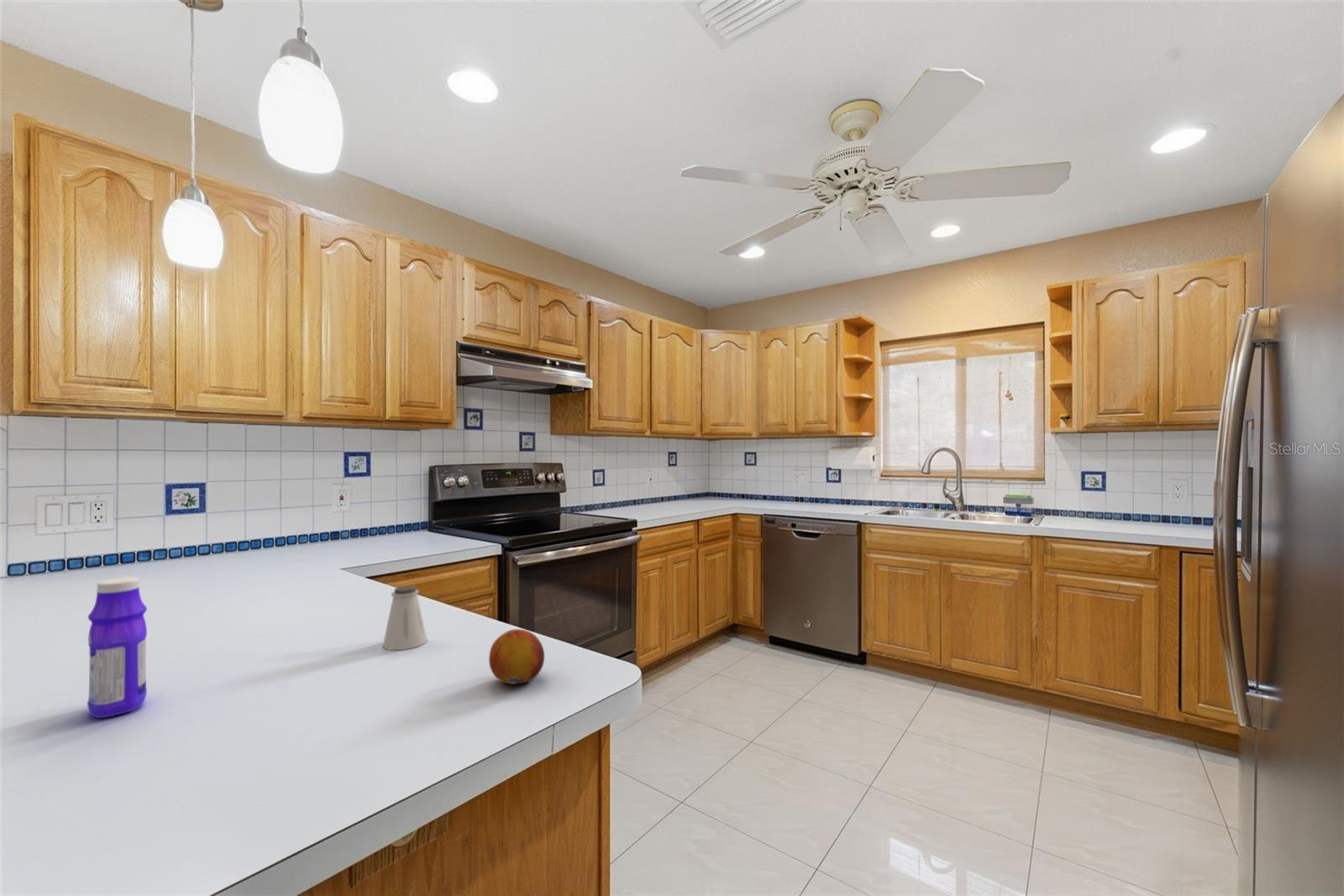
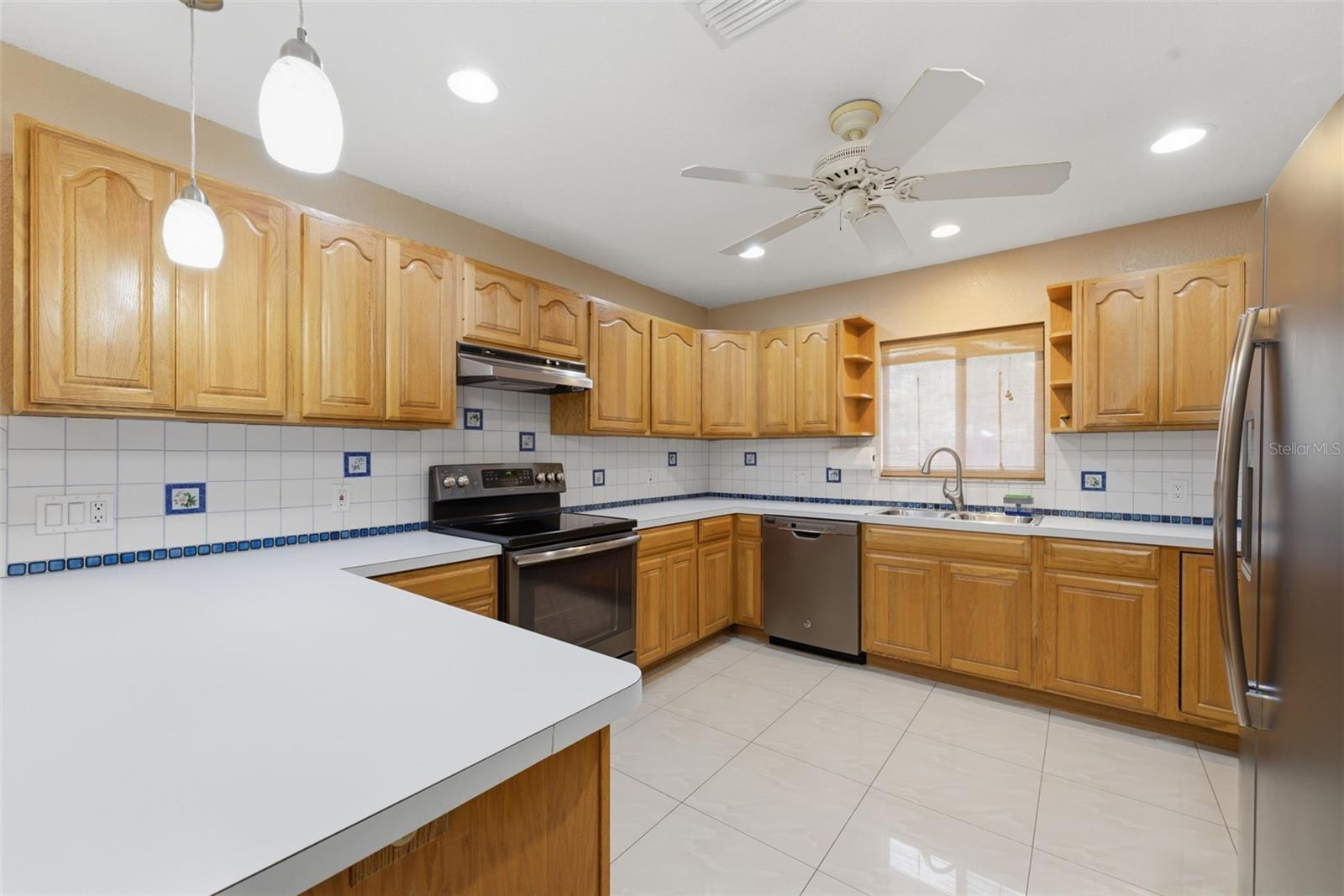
- bottle (118, 644)
- fruit (517, 654)
- saltshaker (405, 616)
